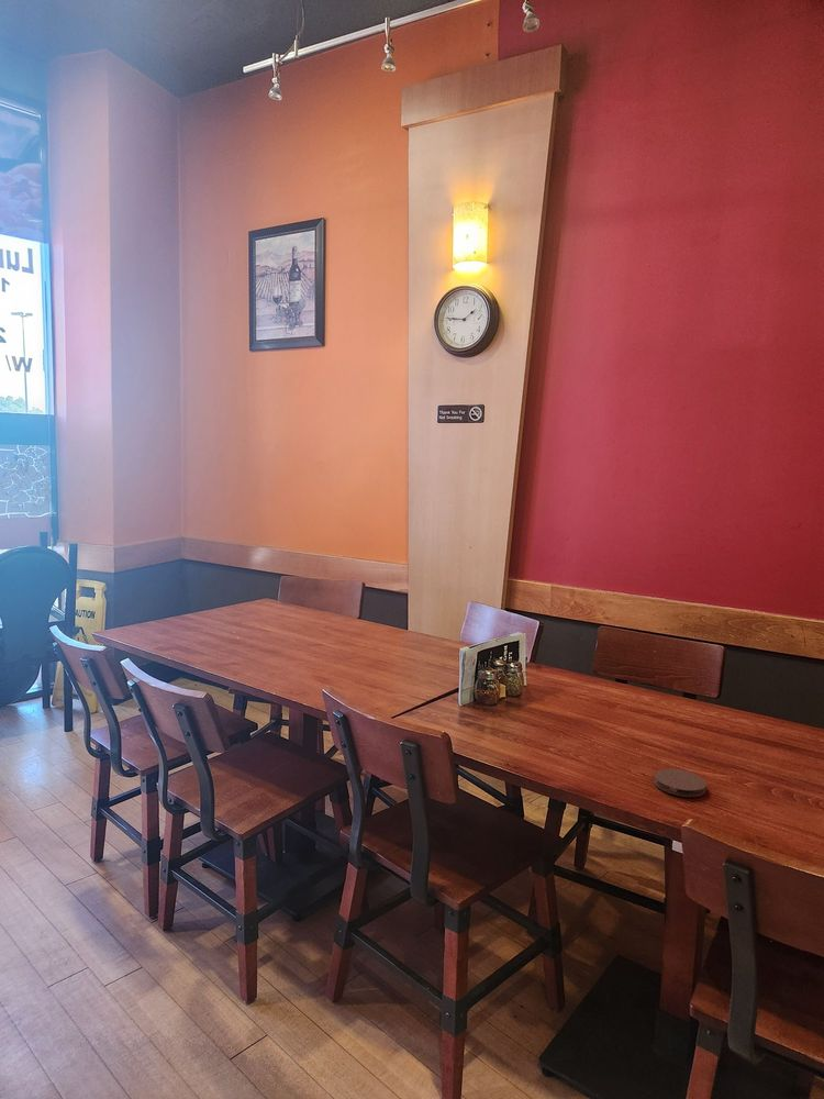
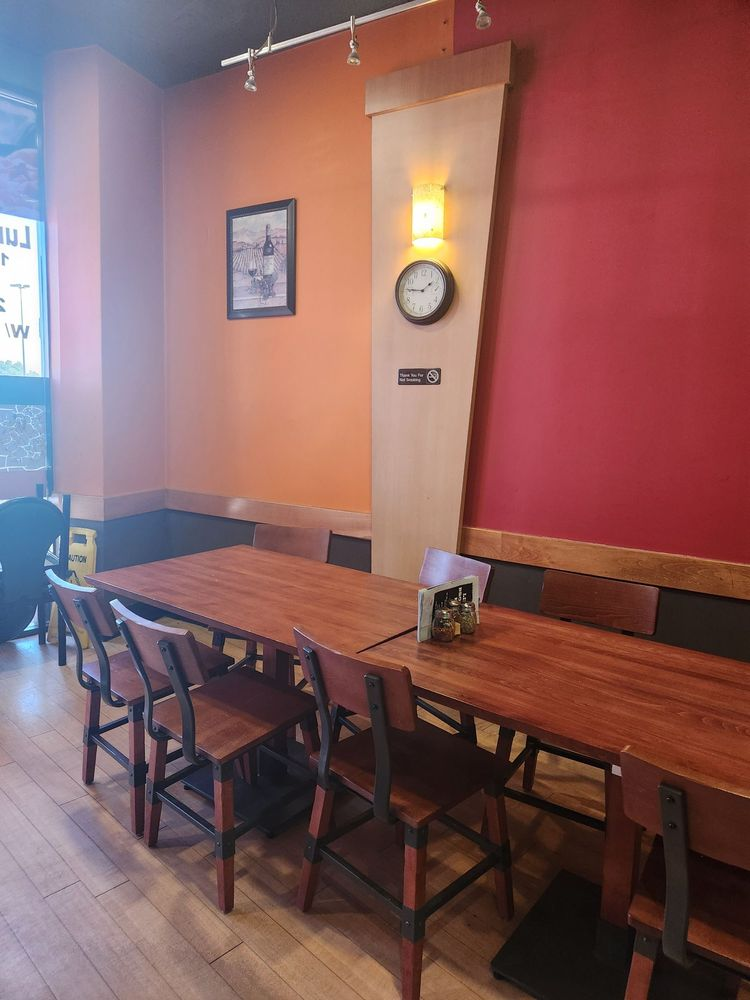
- coaster (679, 781)
